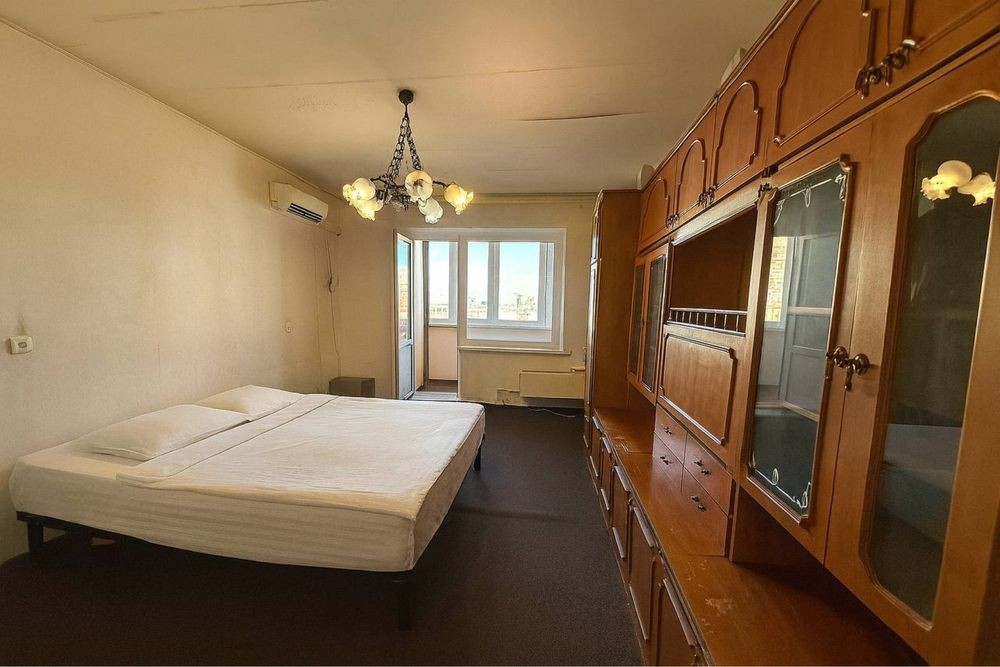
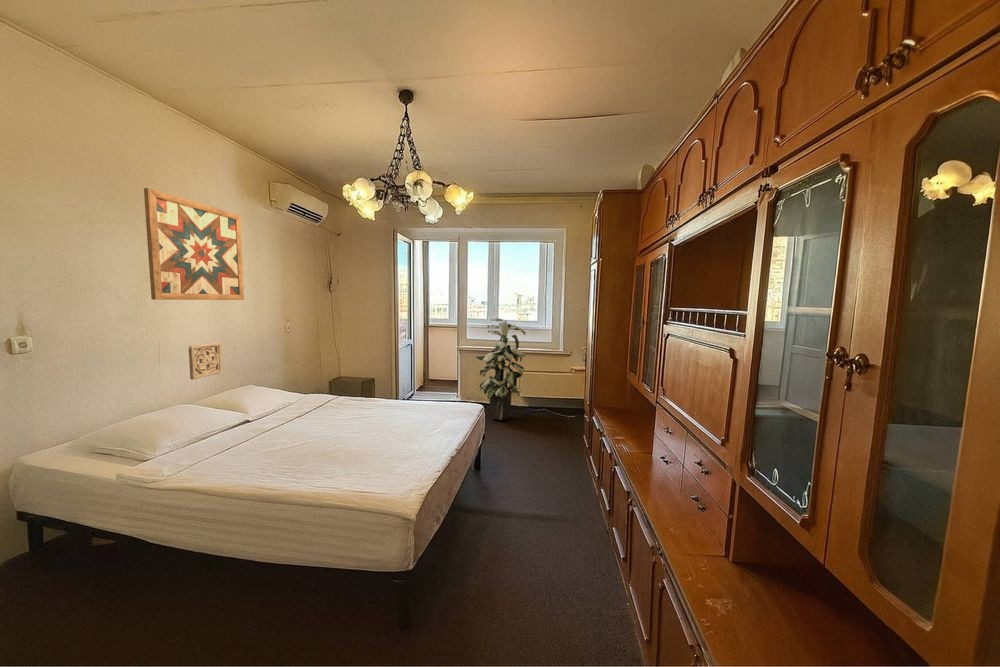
+ wall art (201, 252)
+ indoor plant (499, 368)
+ wall ornament (205, 360)
